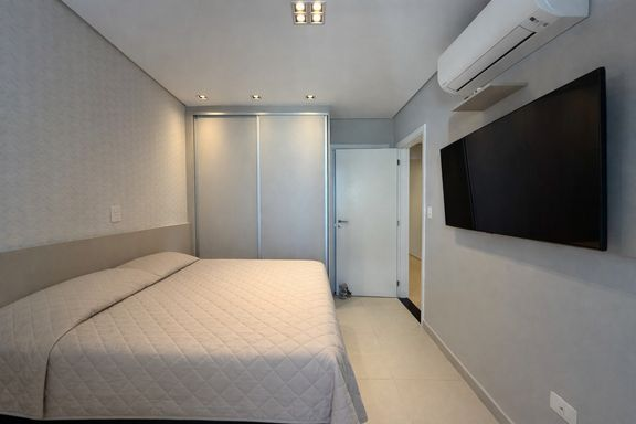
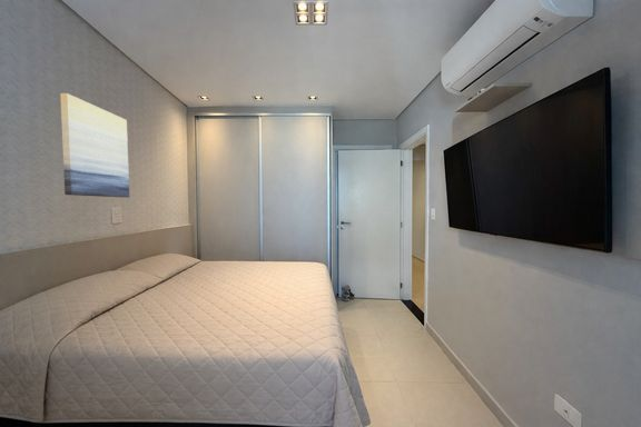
+ wall art (99, 152)
